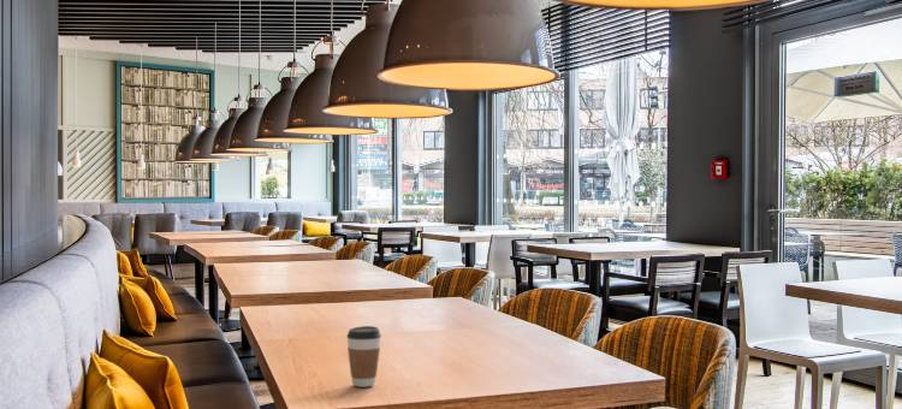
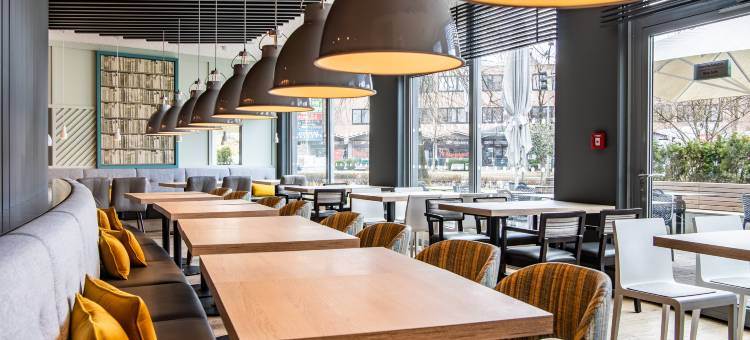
- coffee cup (363, 356)
